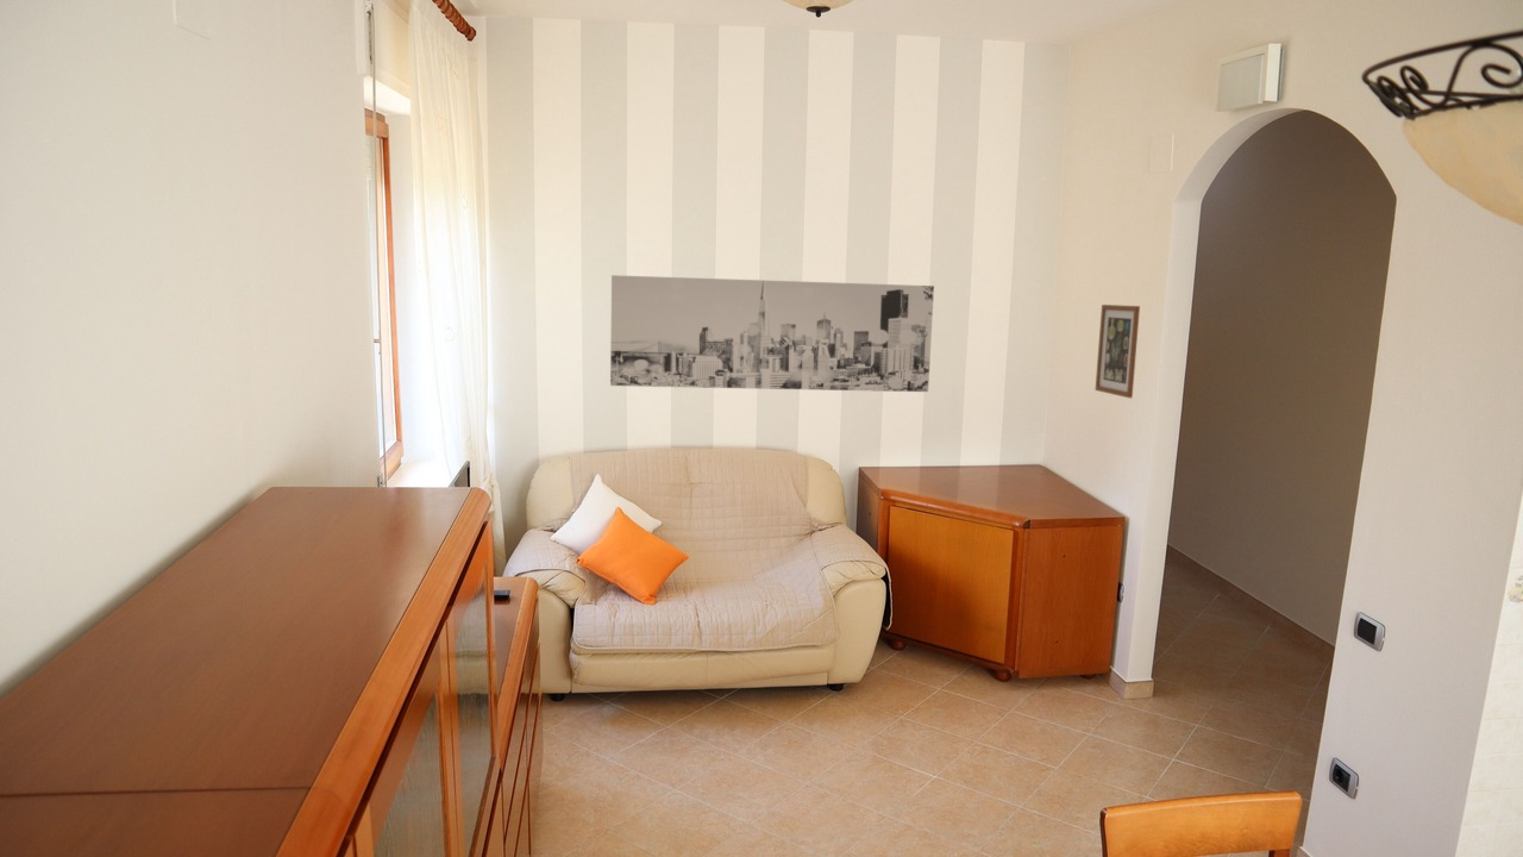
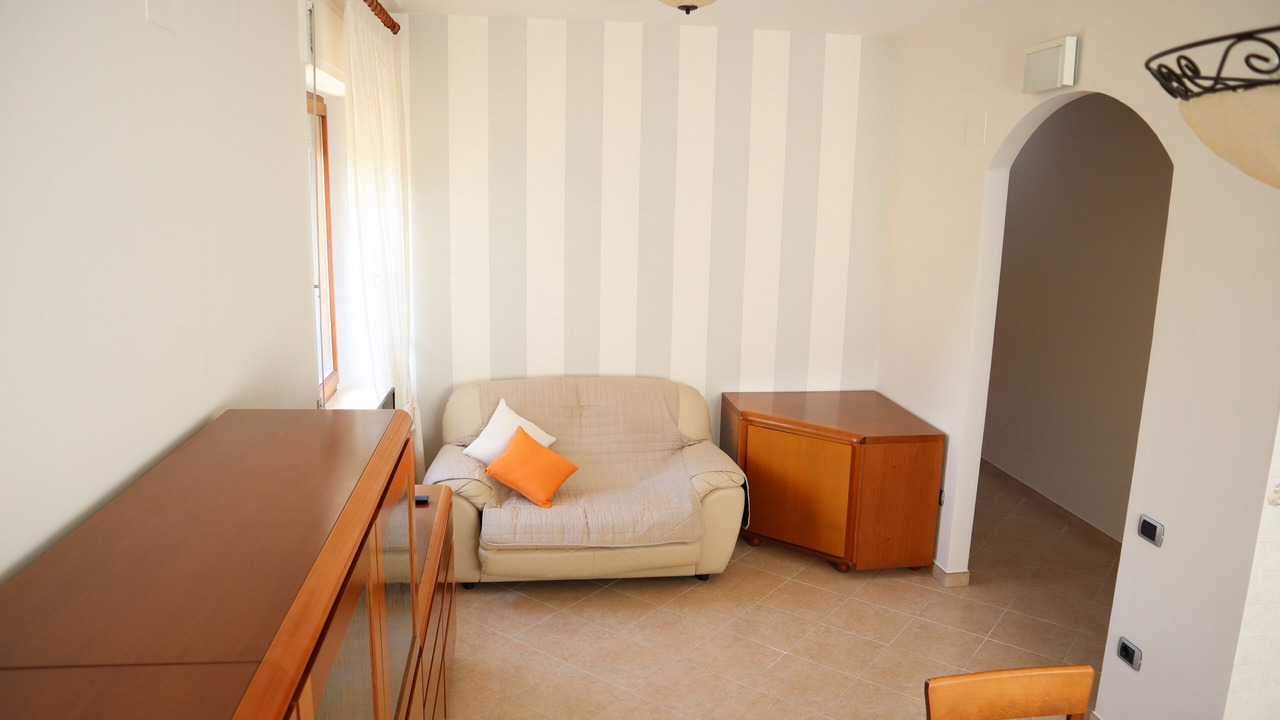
- wall art (773, 334)
- wall art (1116, 350)
